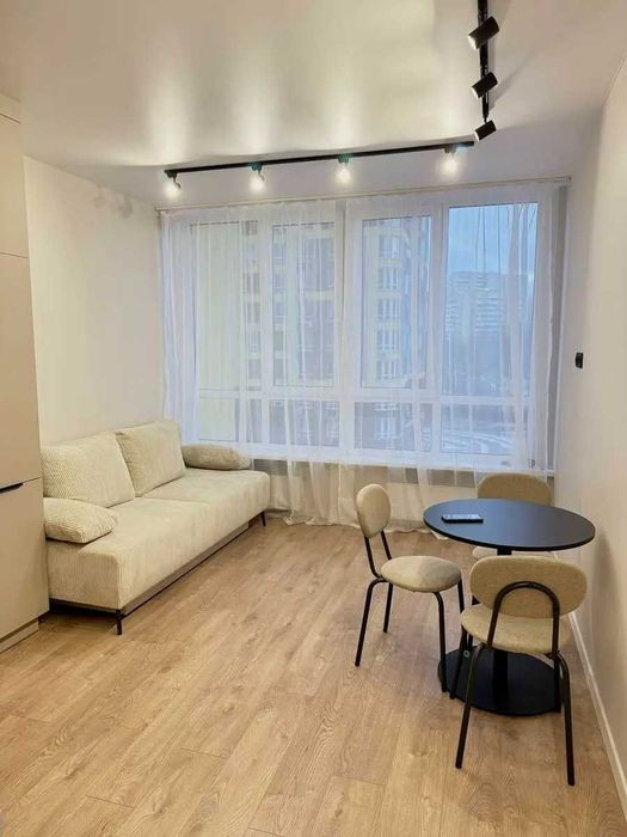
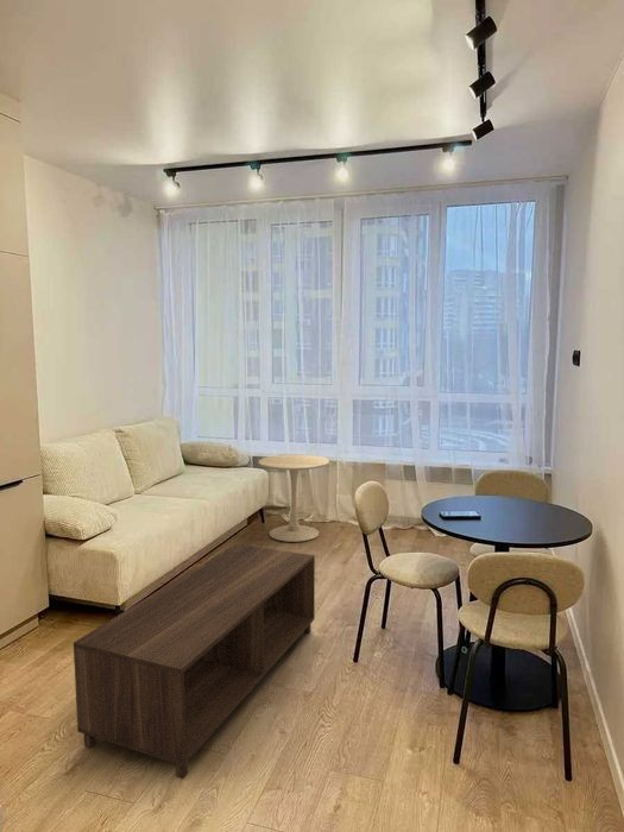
+ coffee table (215, 635)
+ side table (294, 497)
